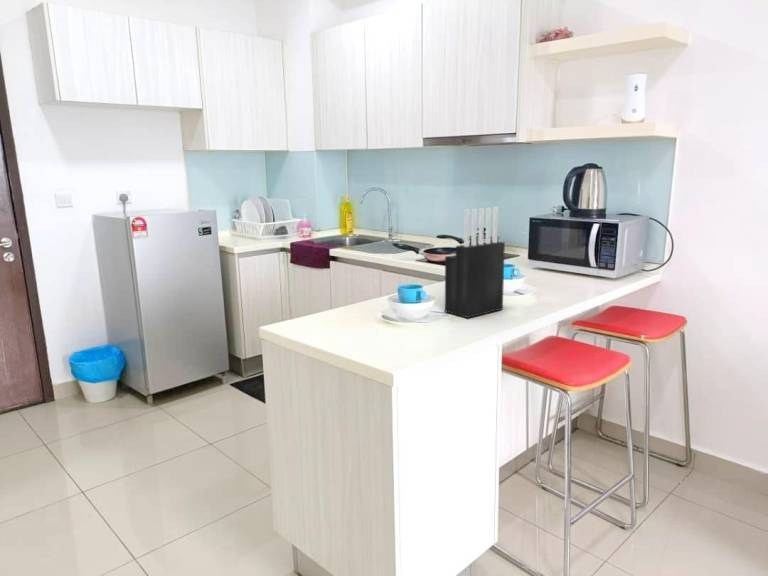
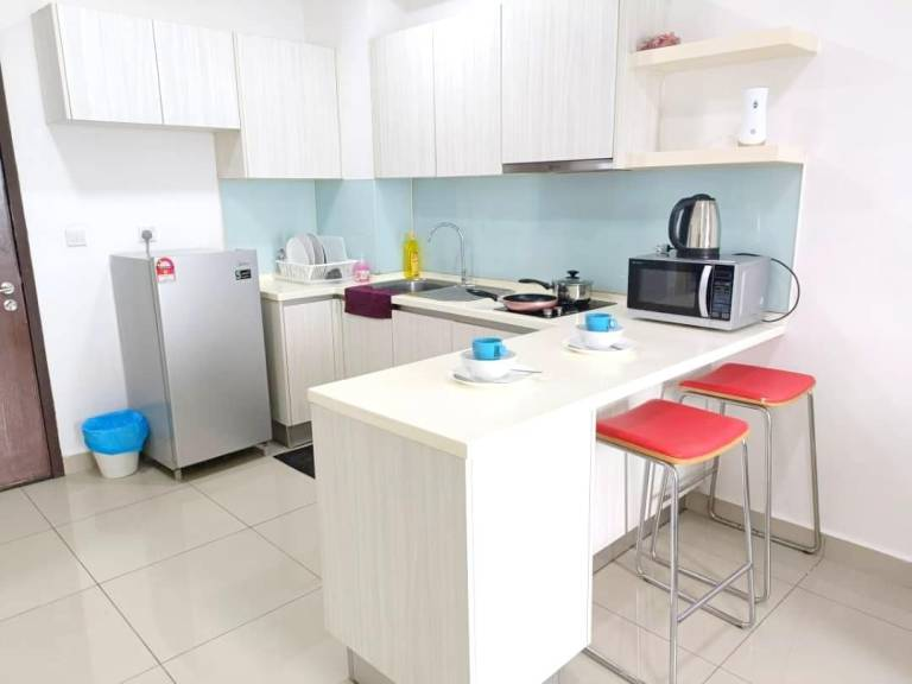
- knife block (472, 260)
